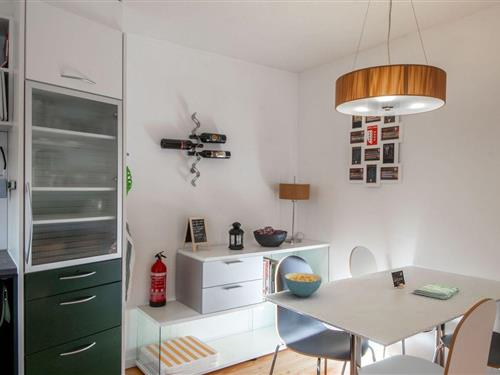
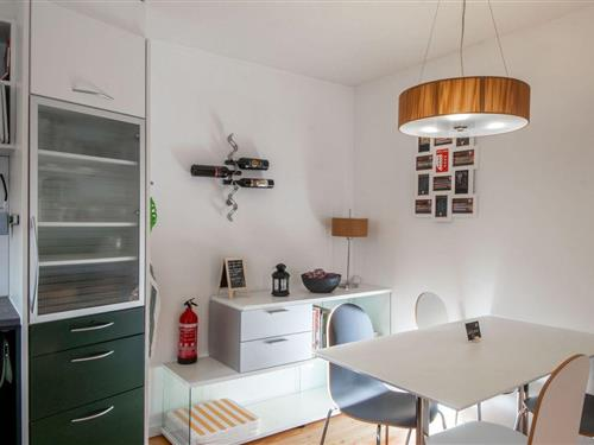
- dish towel (436, 289)
- cereal bowl (302, 286)
